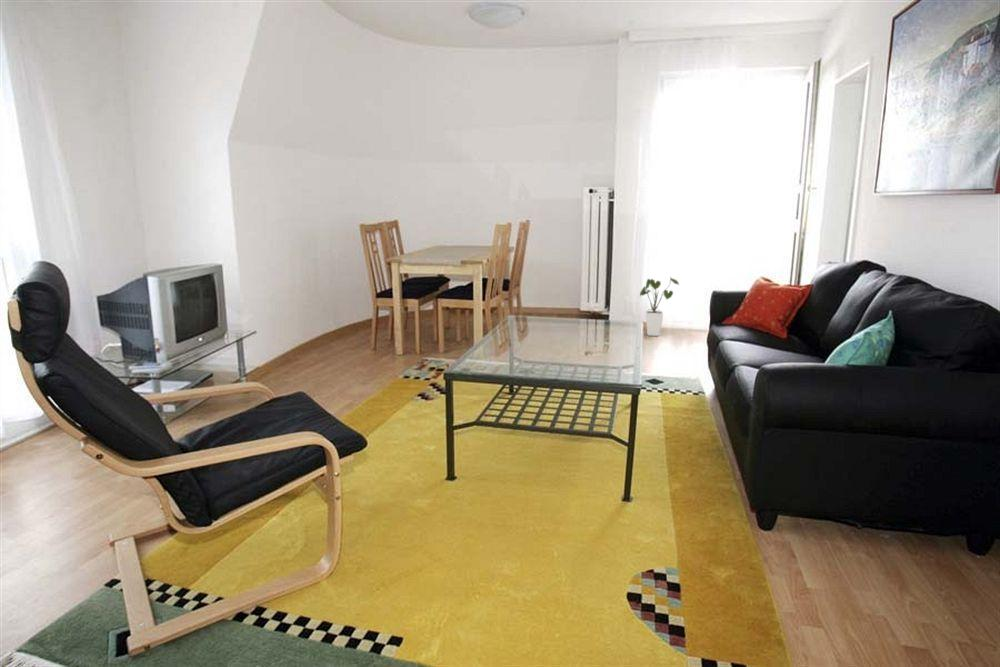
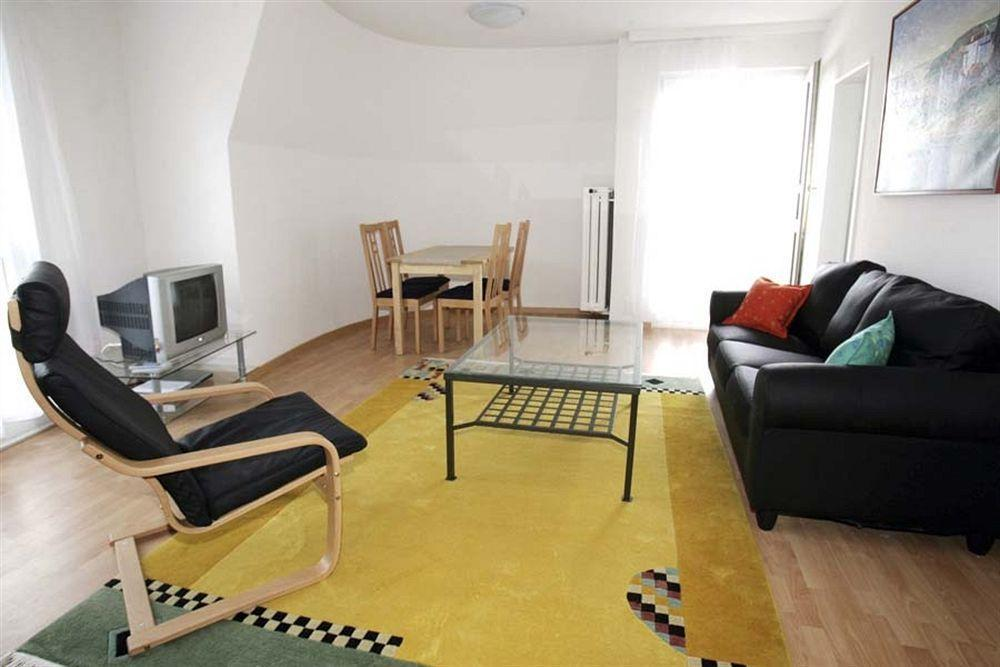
- house plant (657, 306)
